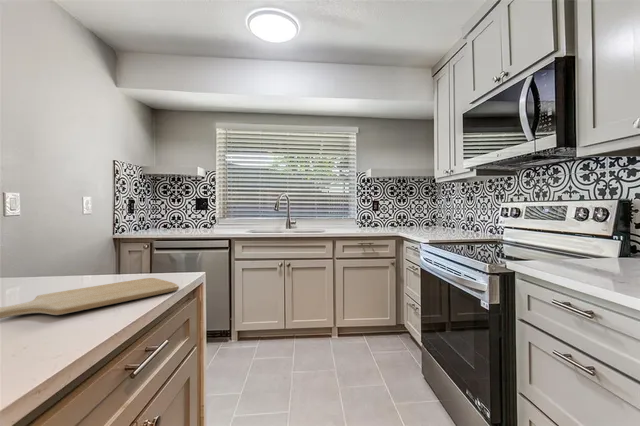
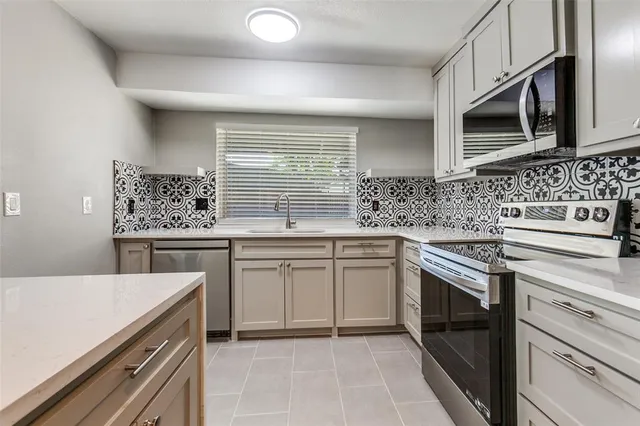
- chopping board (86, 297)
